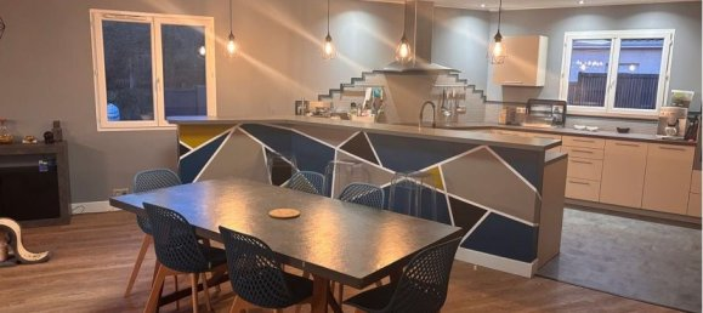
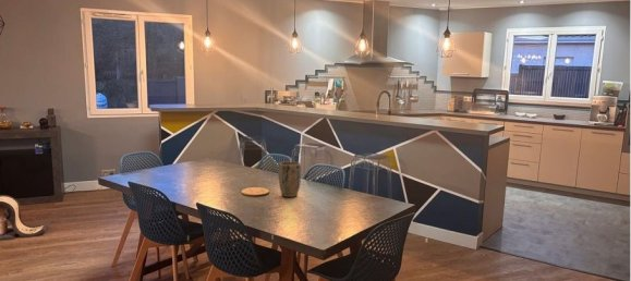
+ plant pot (289, 179)
